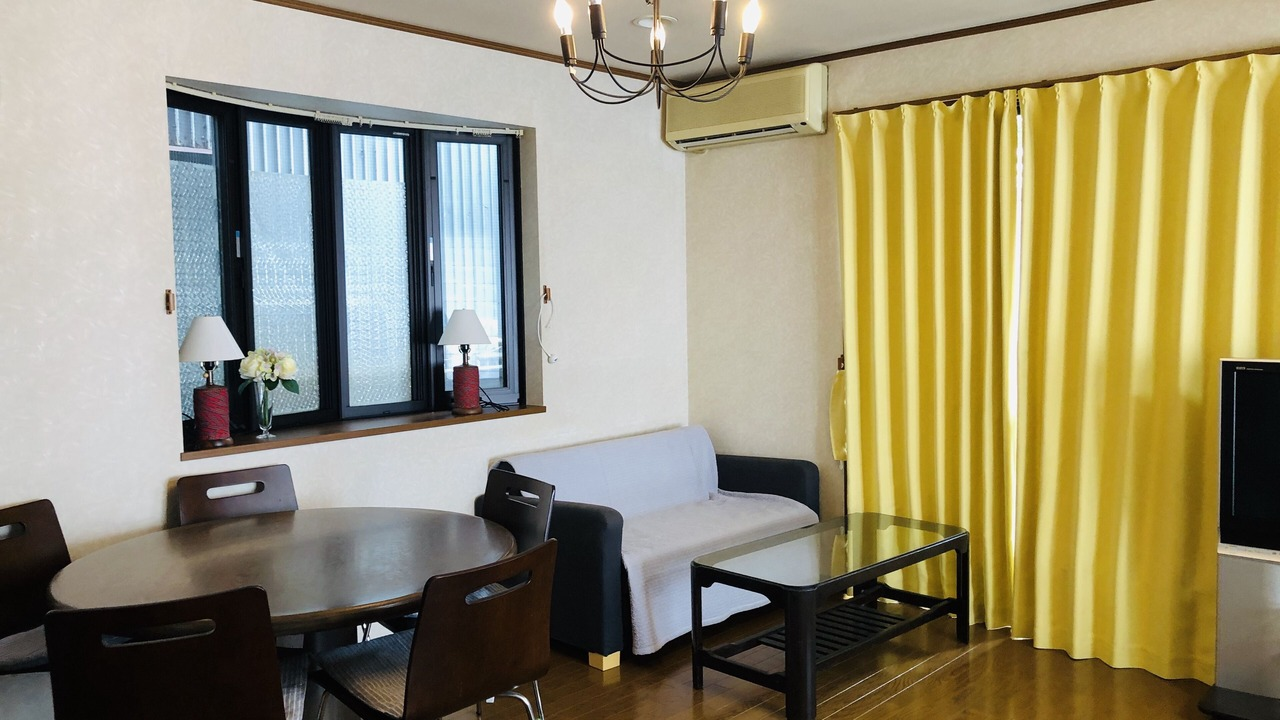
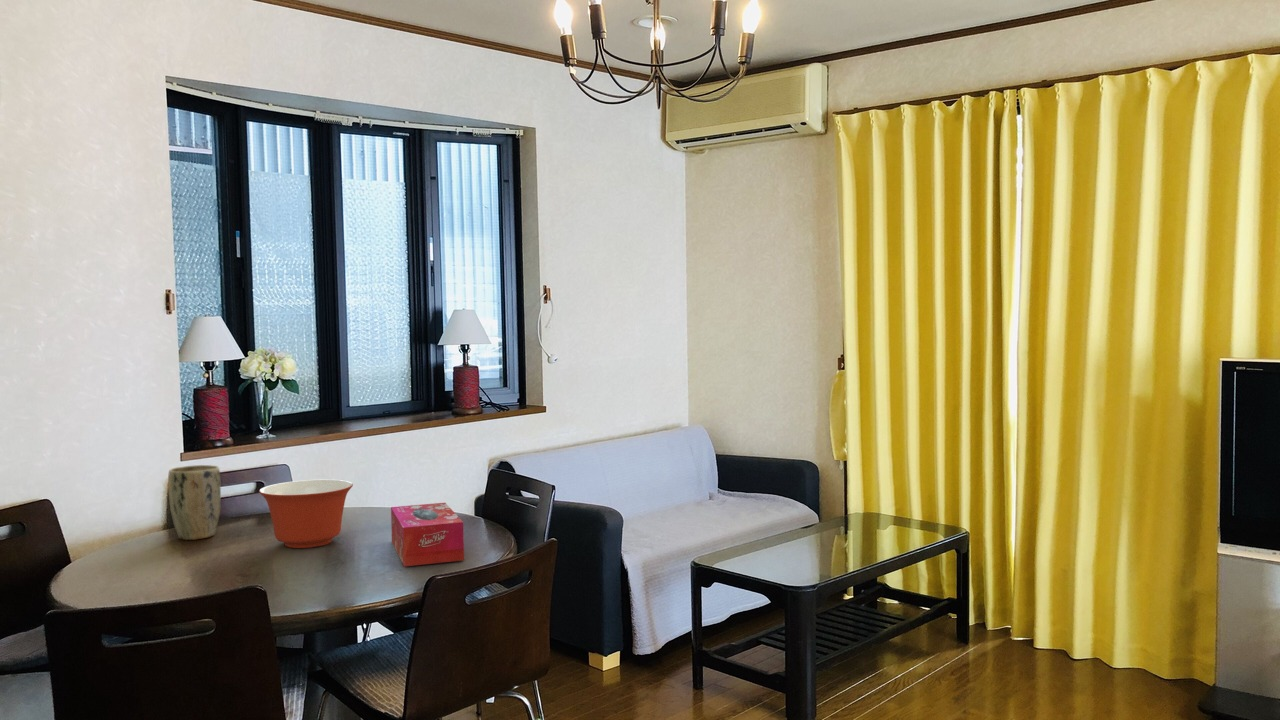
+ plant pot (195, 502)
+ tissue box (426, 532)
+ mixing bowl (307, 514)
